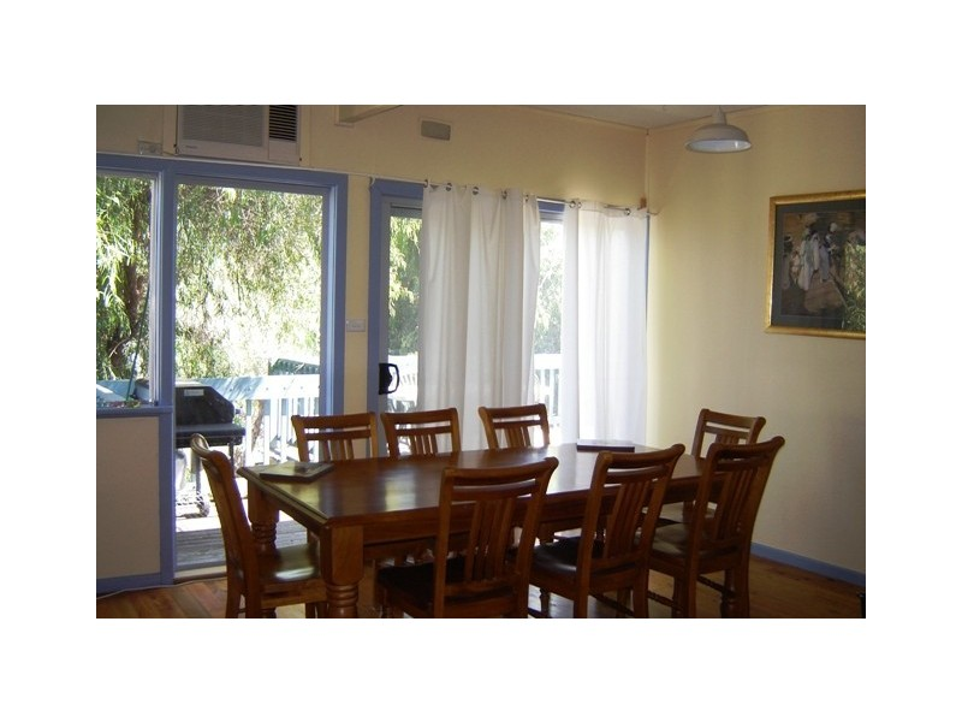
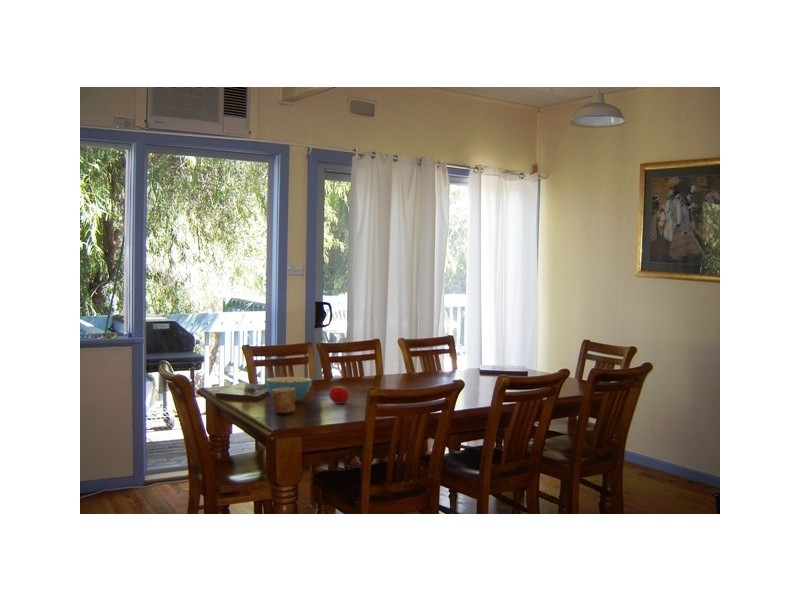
+ cereal bowl (289, 387)
+ fruit (339, 393)
+ cup (283, 400)
